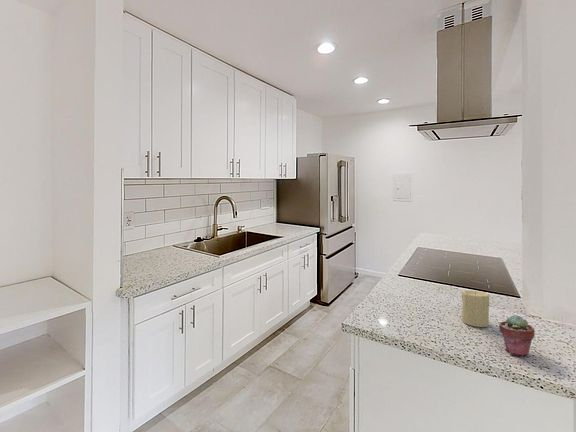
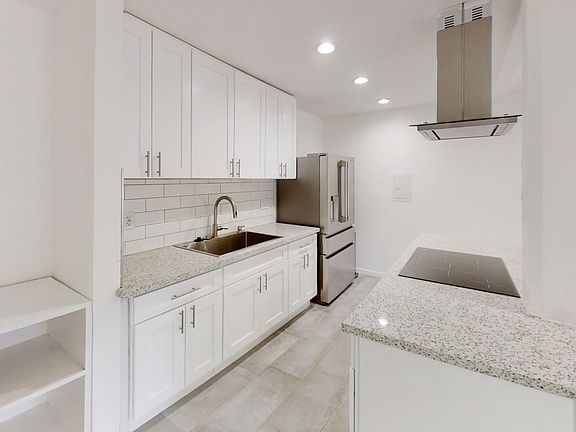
- candle (475, 307)
- potted succulent (516, 333)
